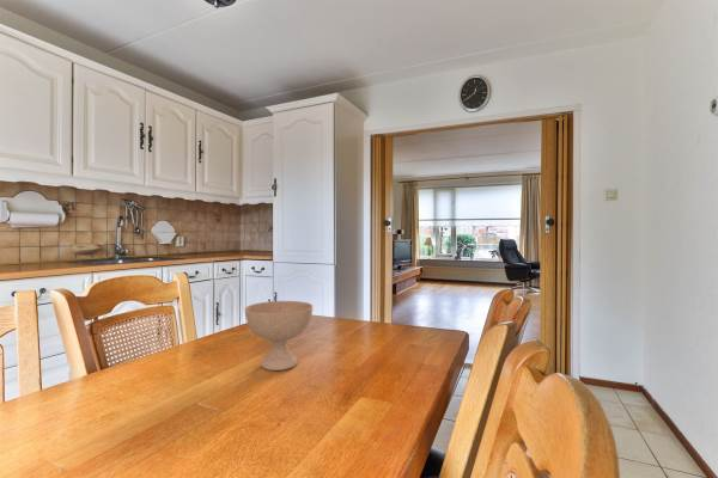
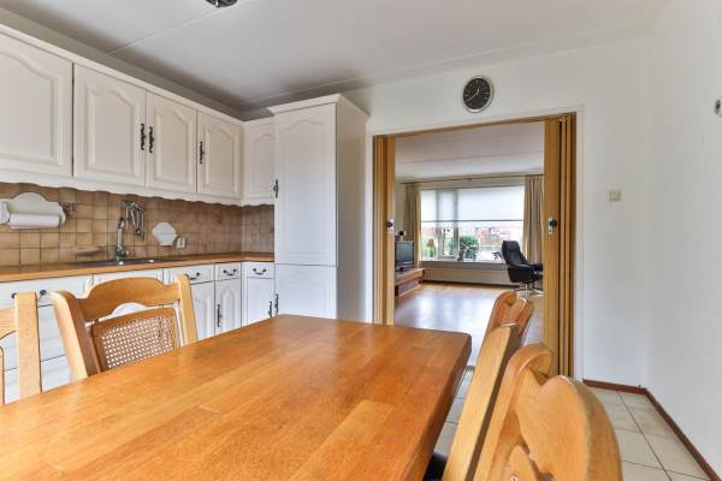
- bowl (279, 335)
